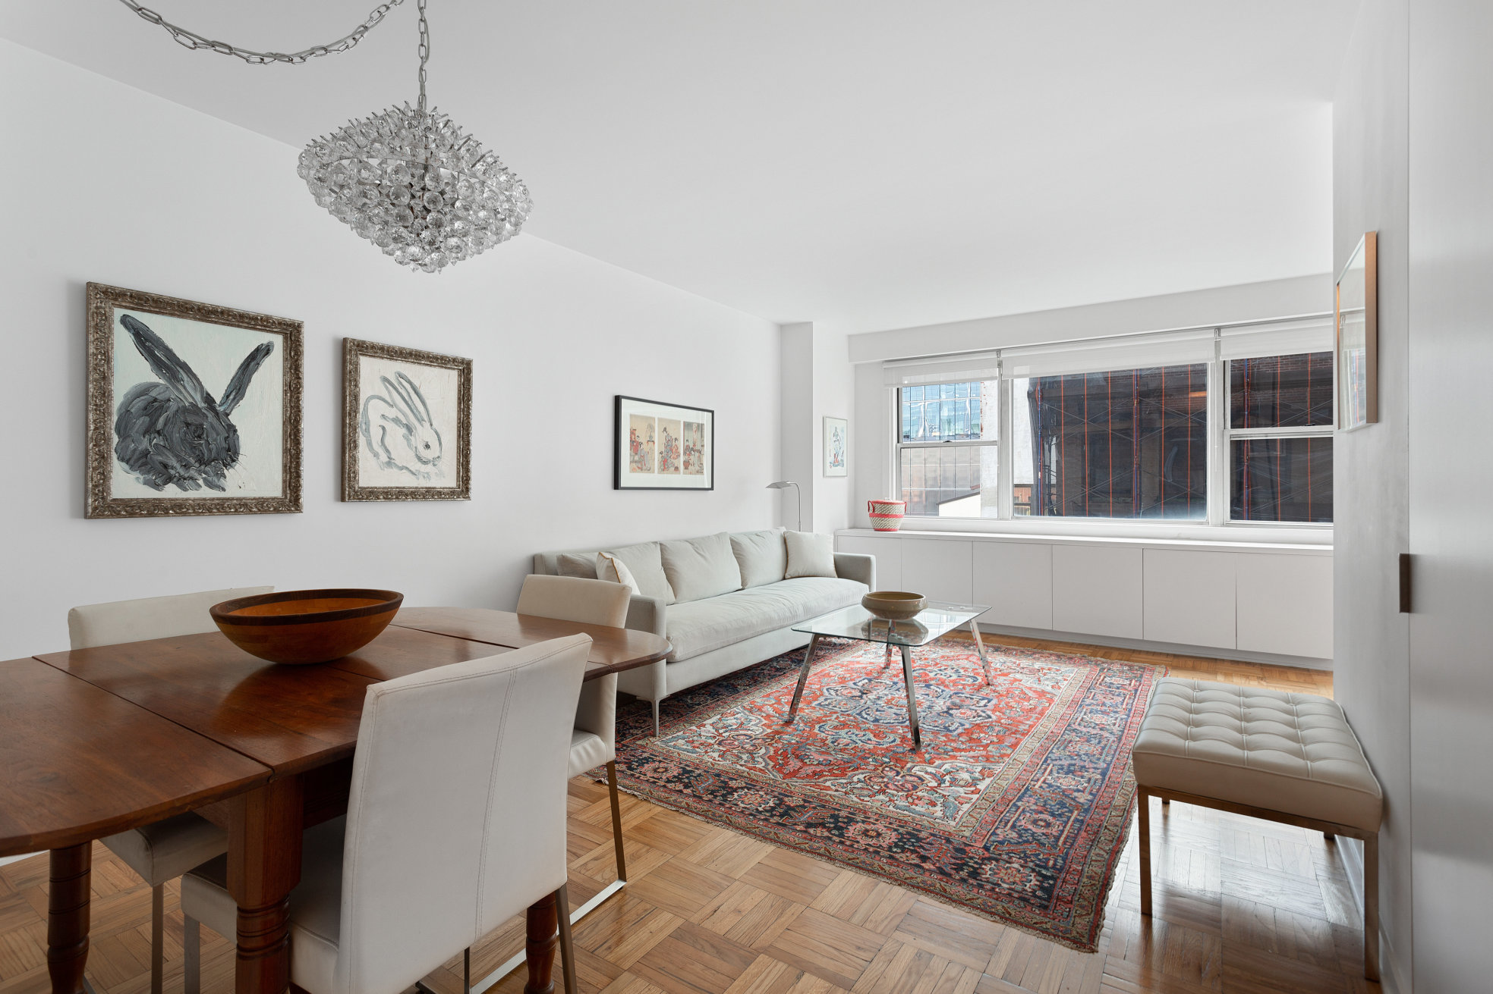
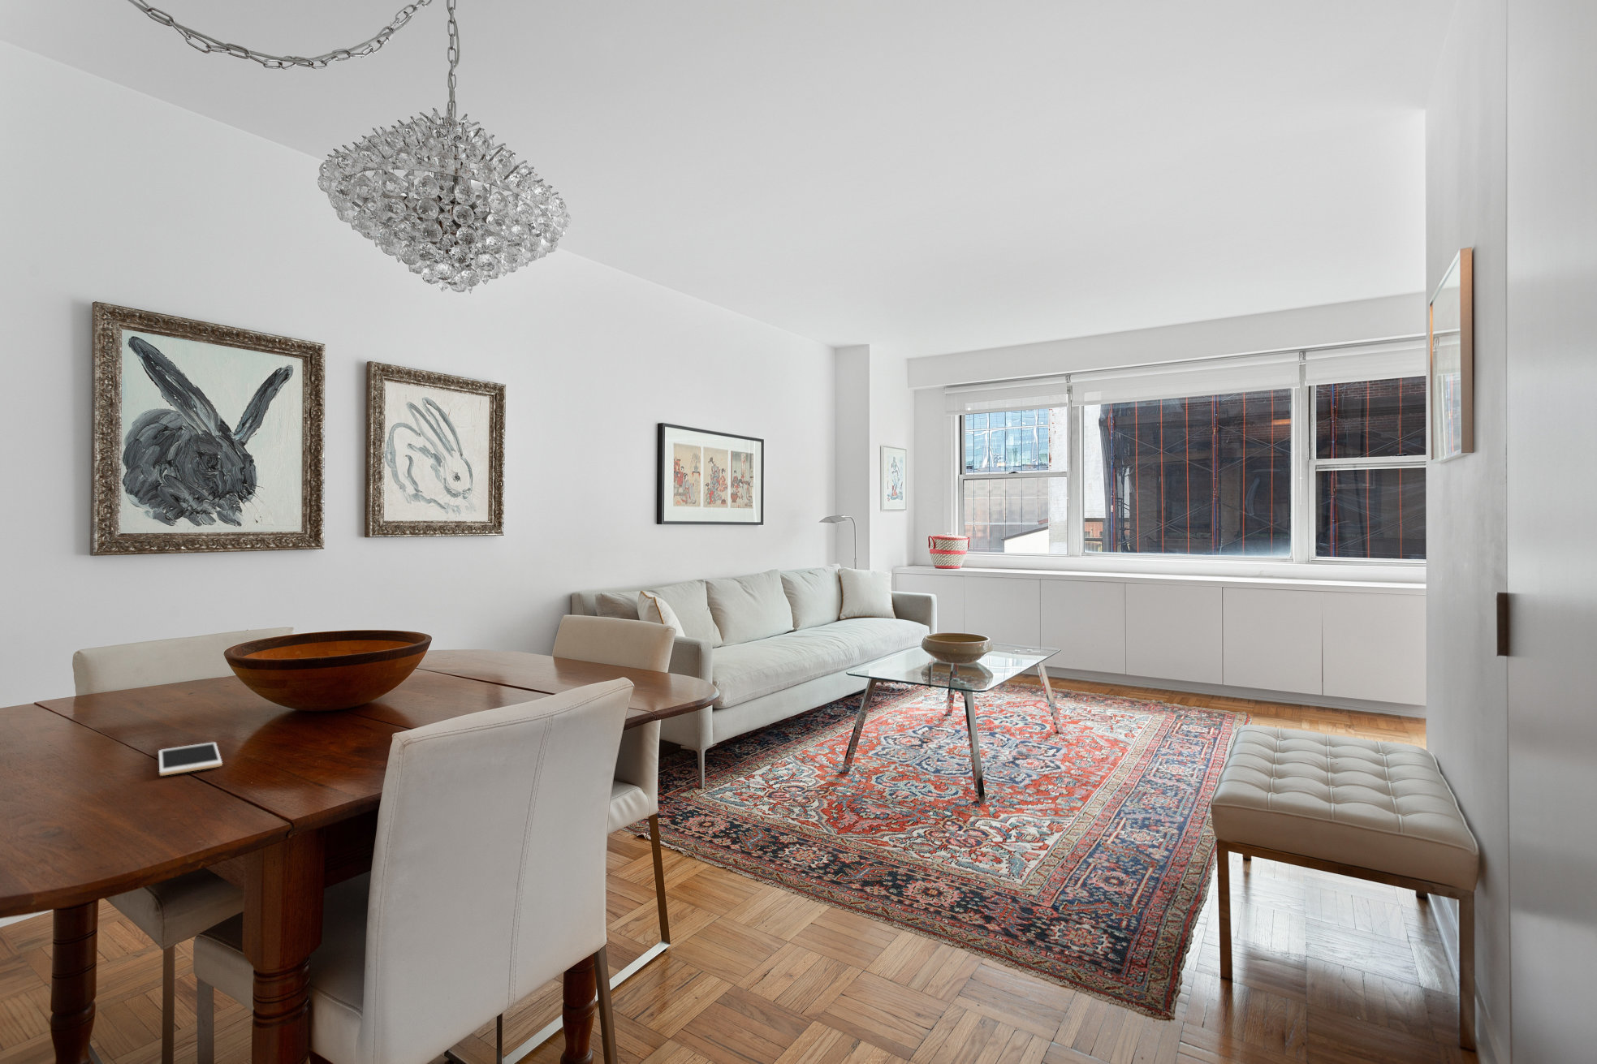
+ cell phone (189, 758)
